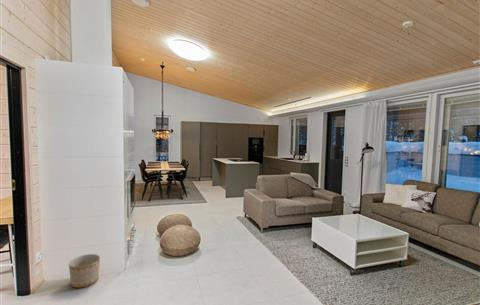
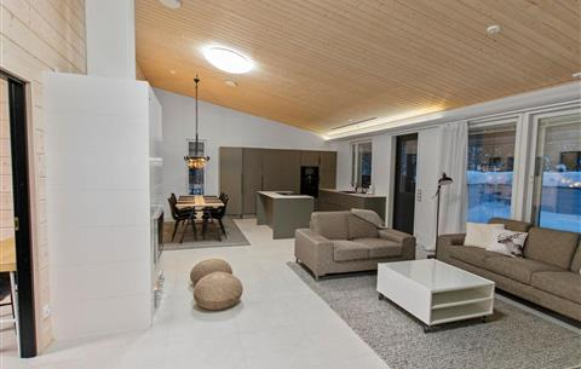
- planter (84, 271)
